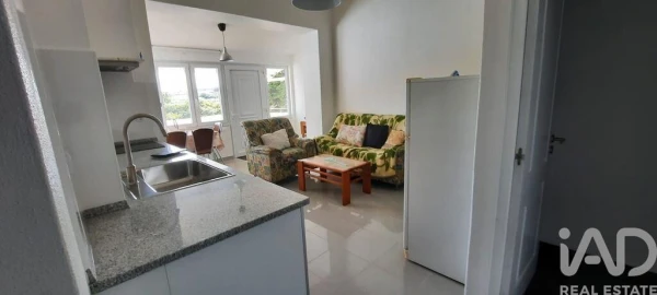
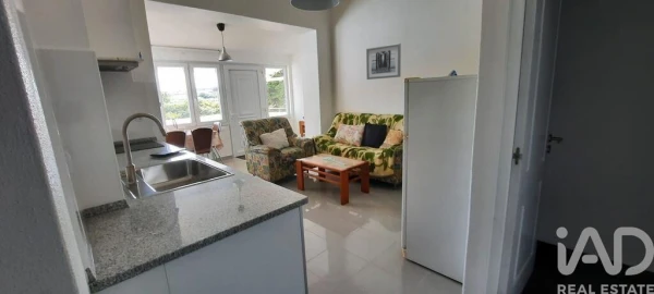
+ wall art (383, 62)
